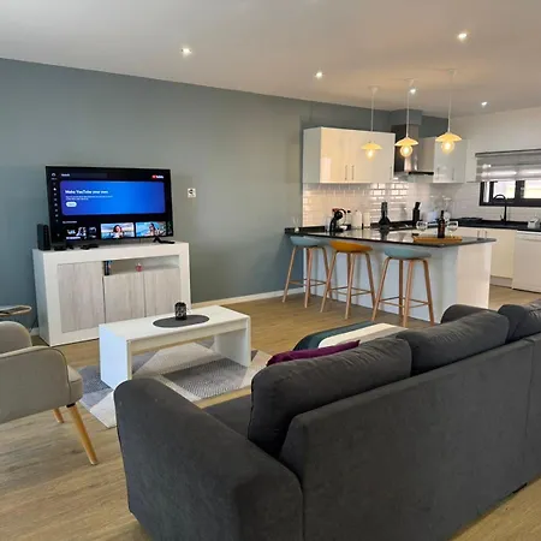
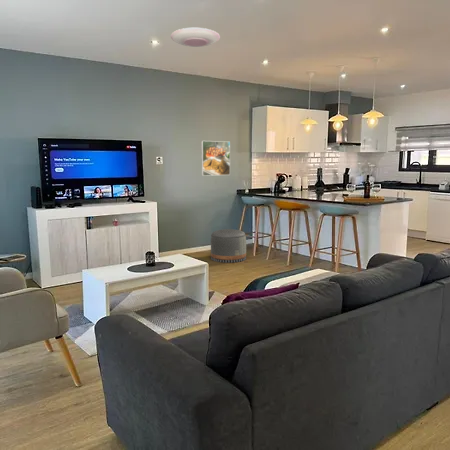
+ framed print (216, 158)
+ ceiling light (195, 40)
+ pouf (228, 244)
